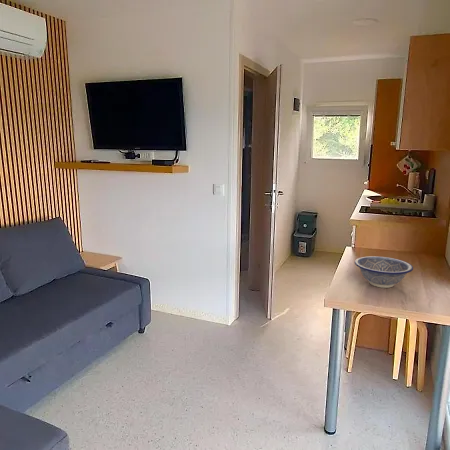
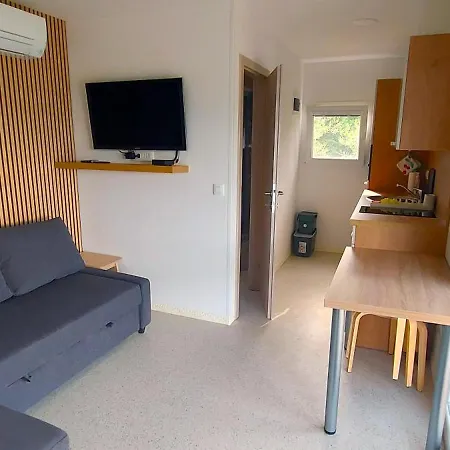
- decorative bowl (382, 273)
